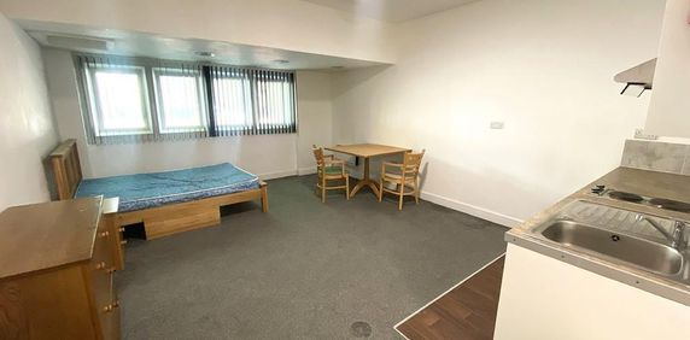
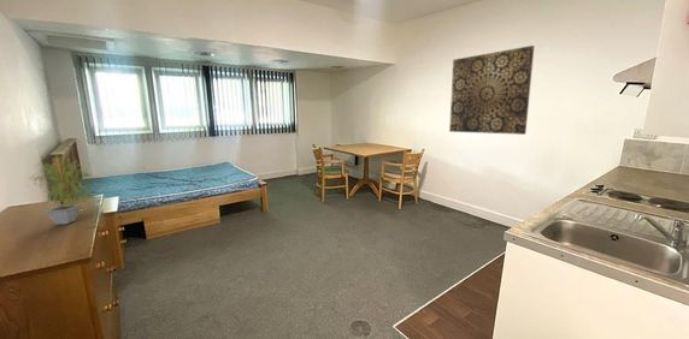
+ potted plant (66, 186)
+ wall art (487, 94)
